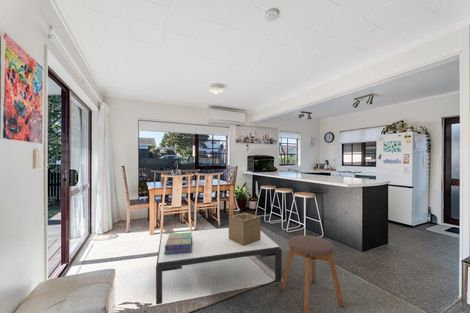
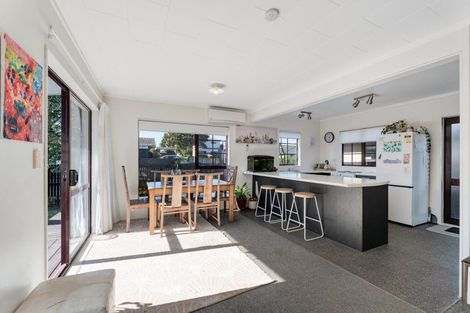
- stack of books (179, 242)
- coffee table (216, 255)
- decorative box (244, 227)
- stool (309, 268)
